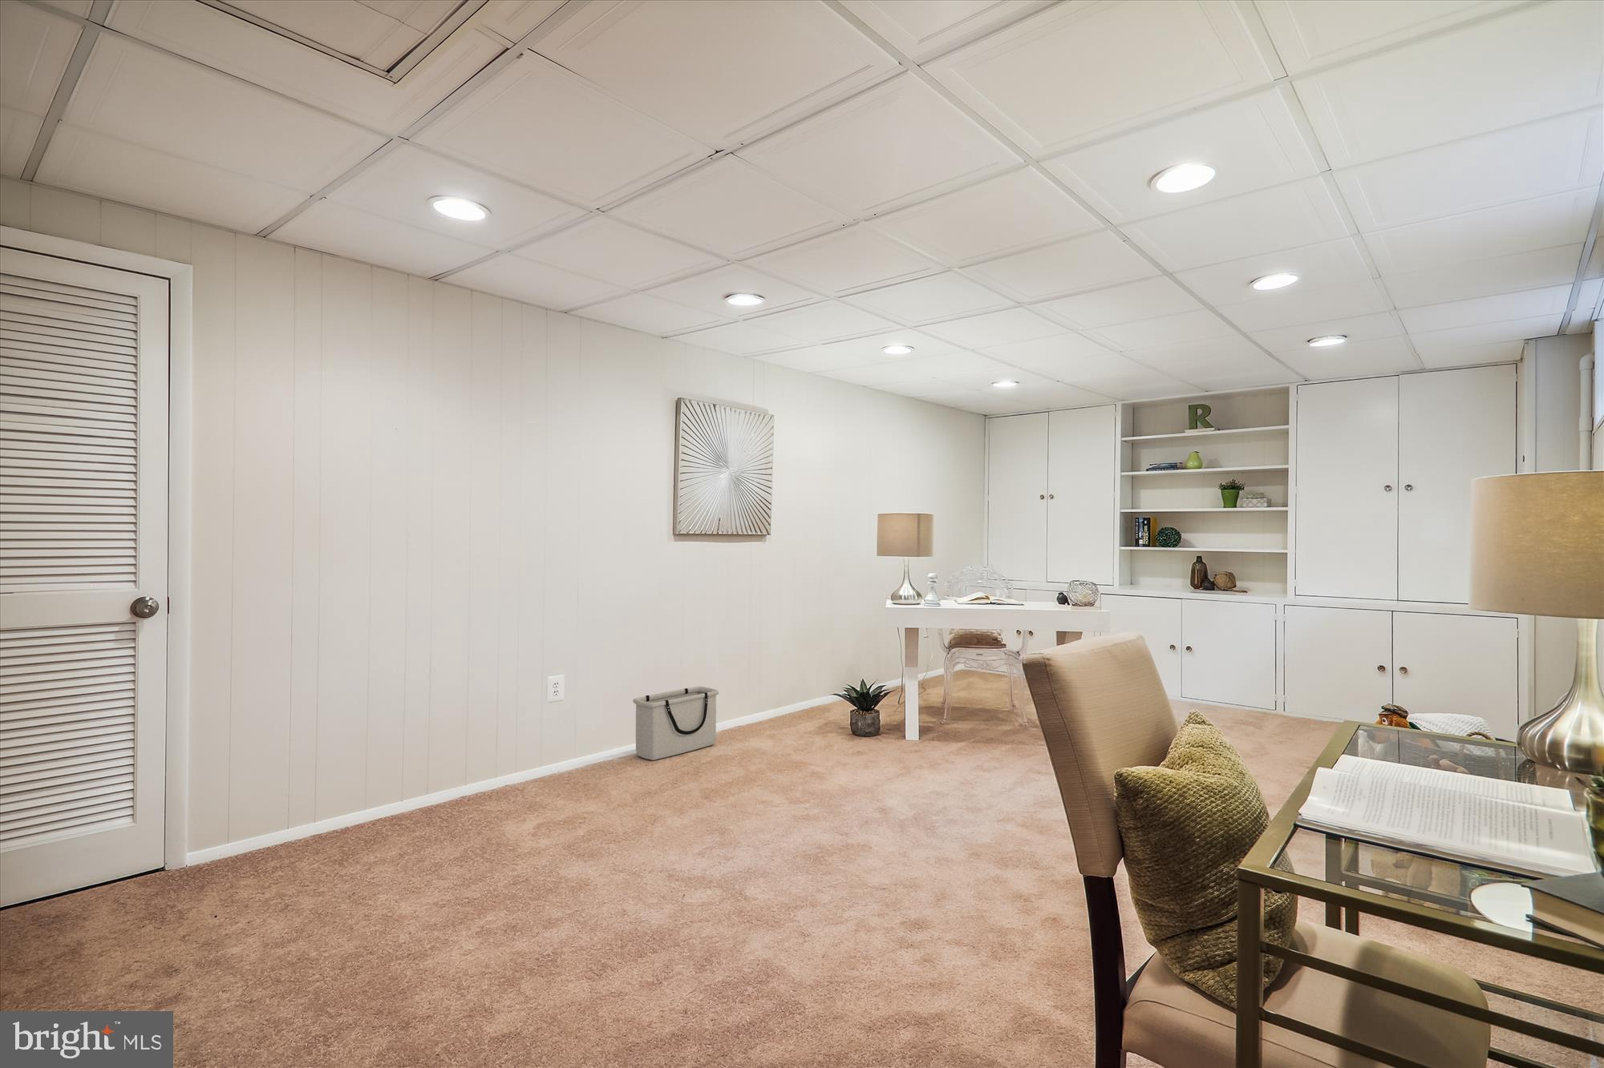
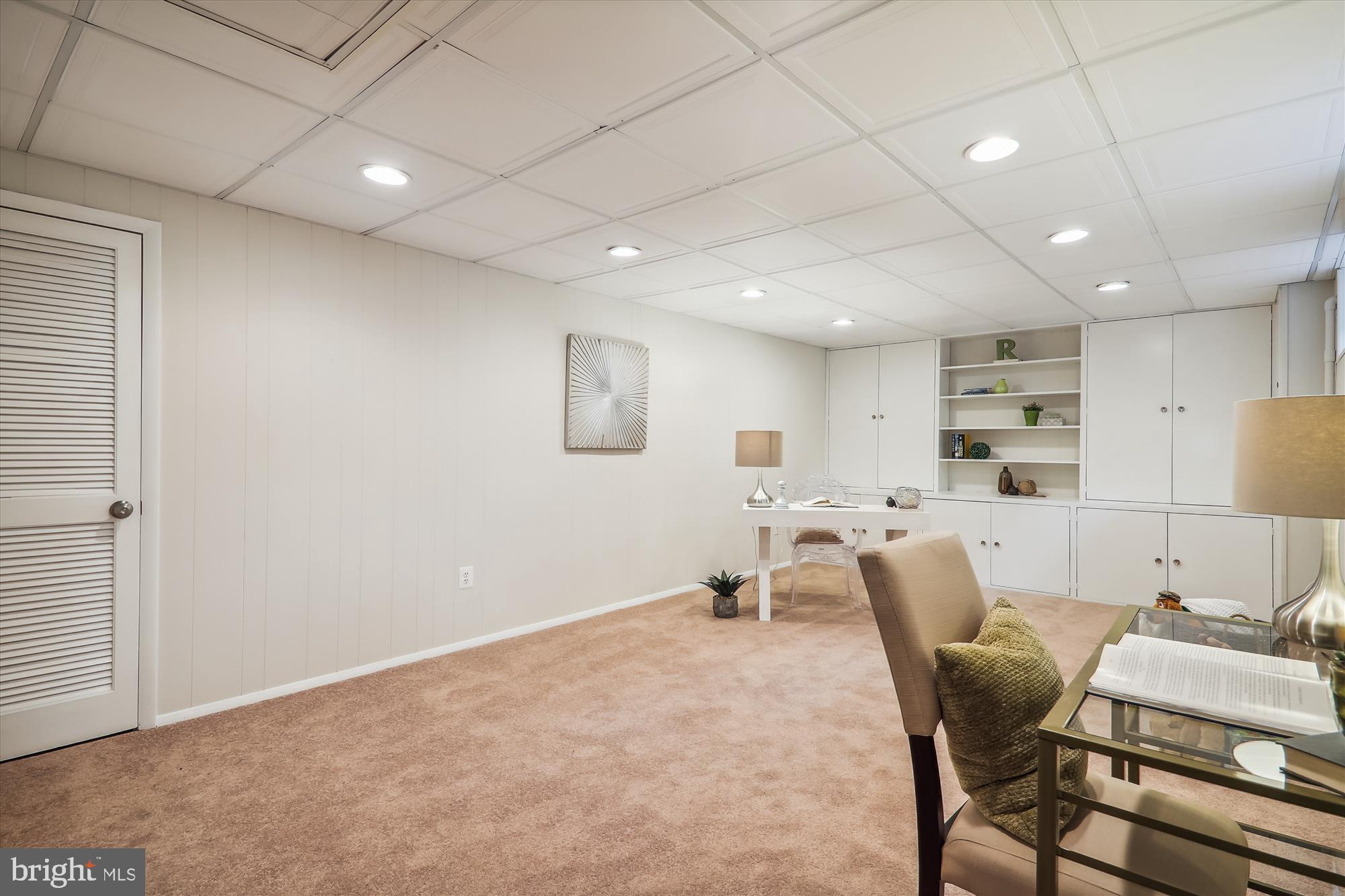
- storage bin (677, 722)
